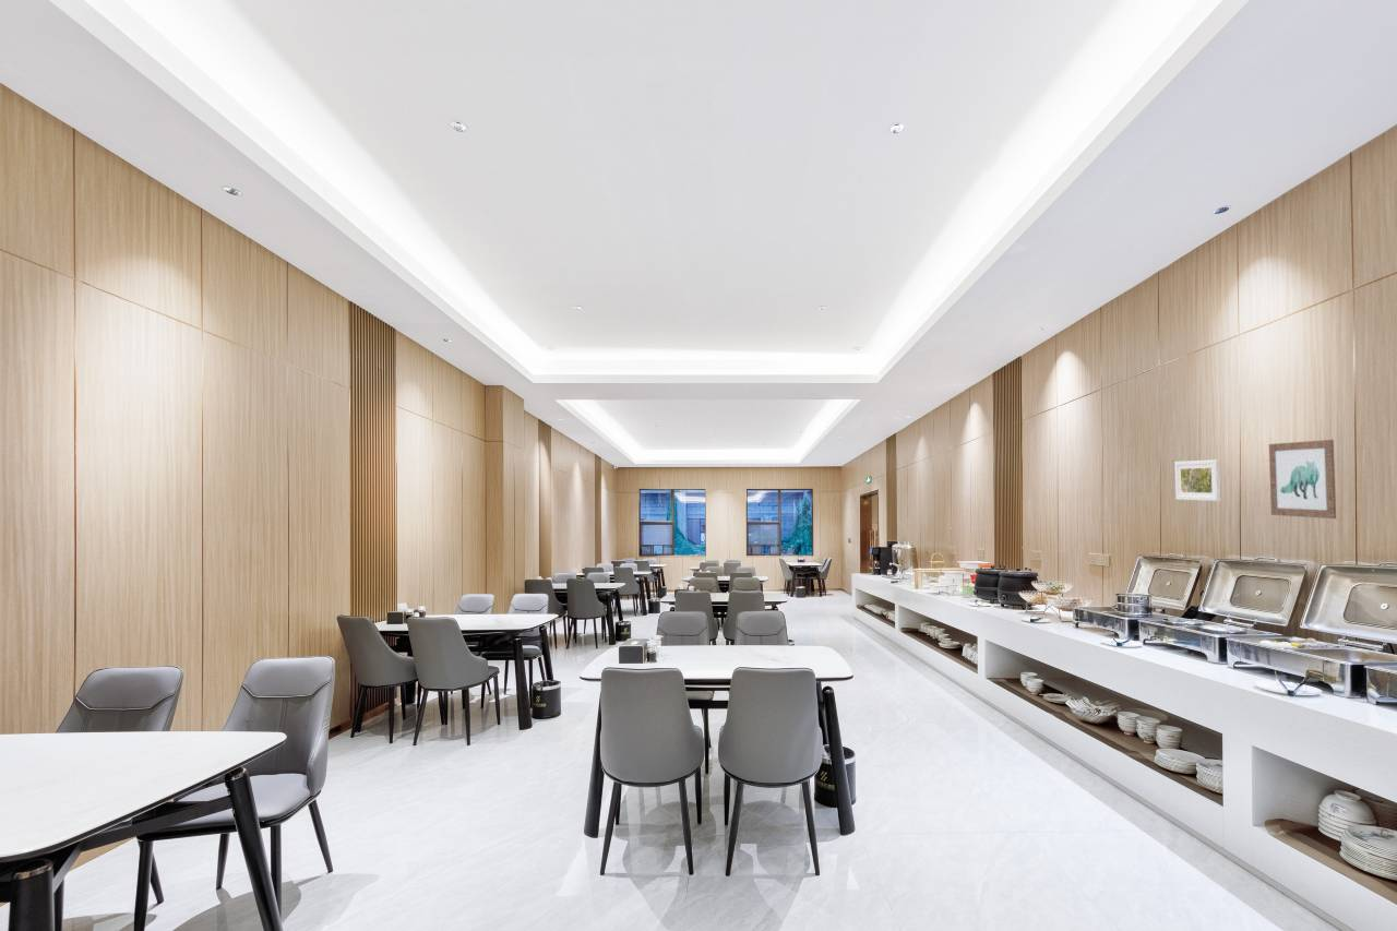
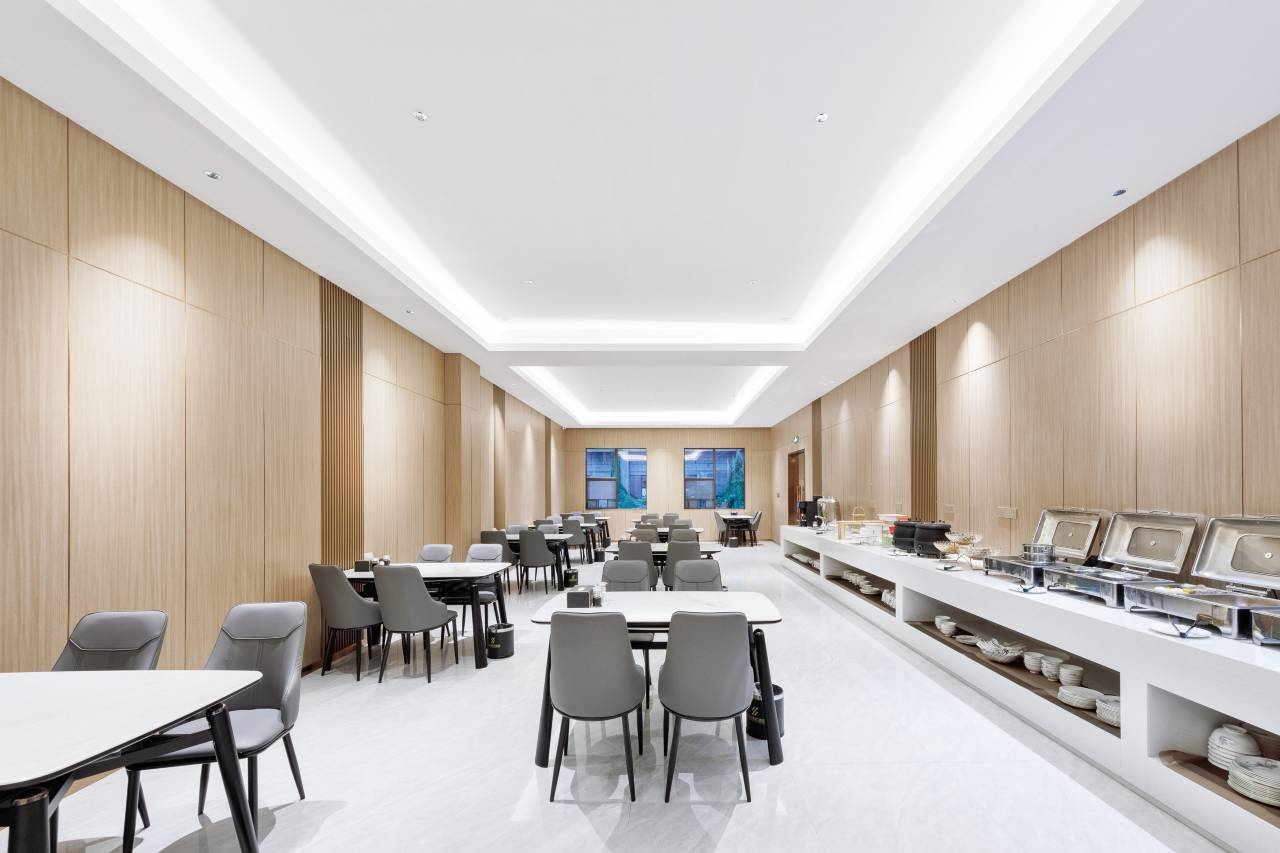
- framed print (1196, 480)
- wall art (1300, 479)
